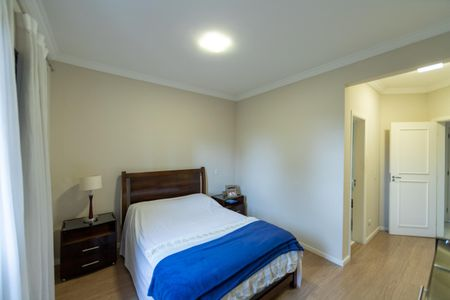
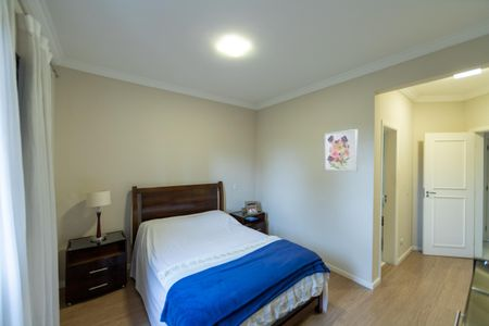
+ wall art (339, 151)
